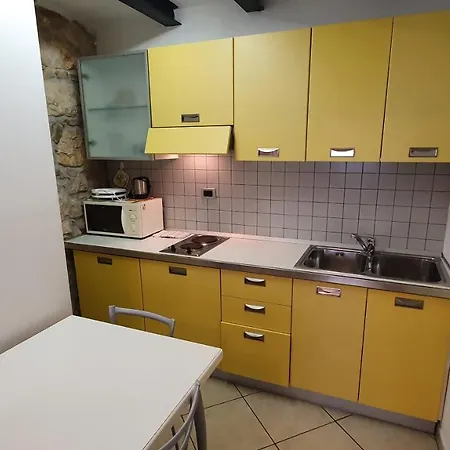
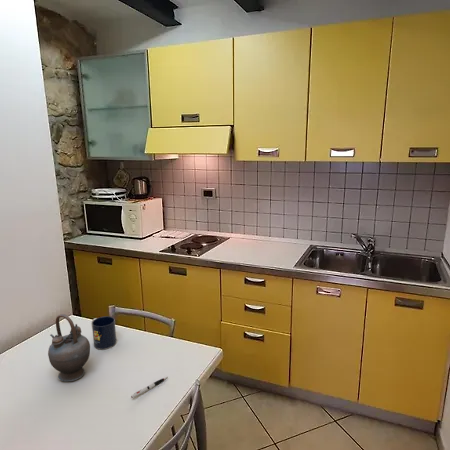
+ teapot (66, 343)
+ mug (101, 330)
+ pen (150, 386)
